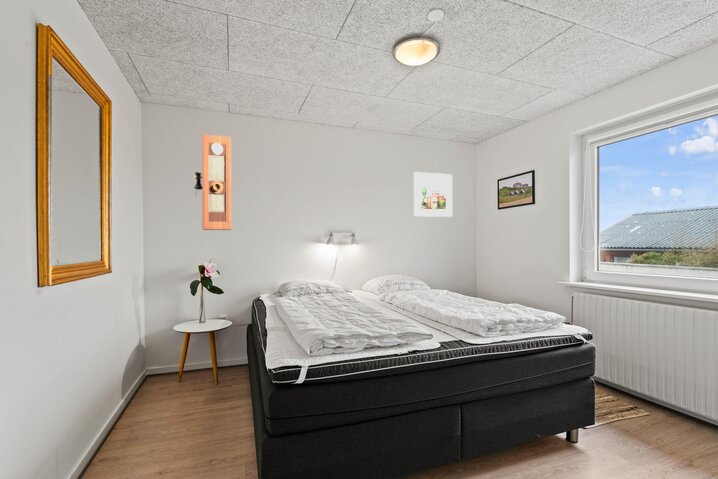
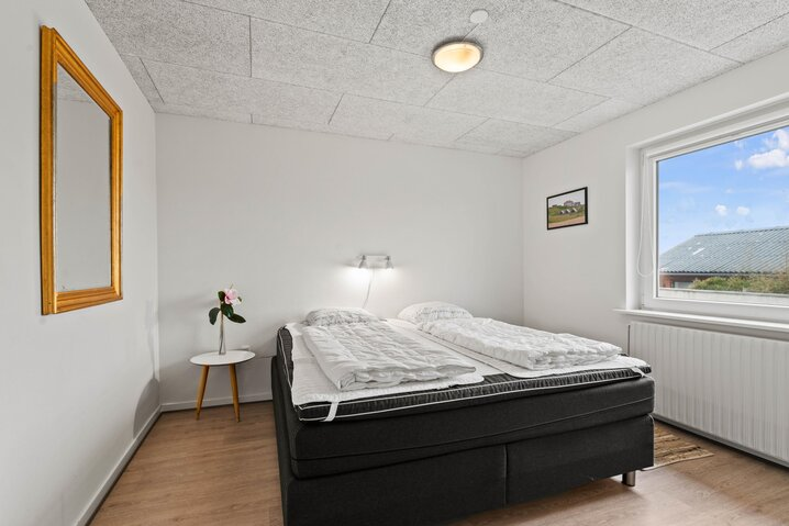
- pendulum clock (212, 183)
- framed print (433, 194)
